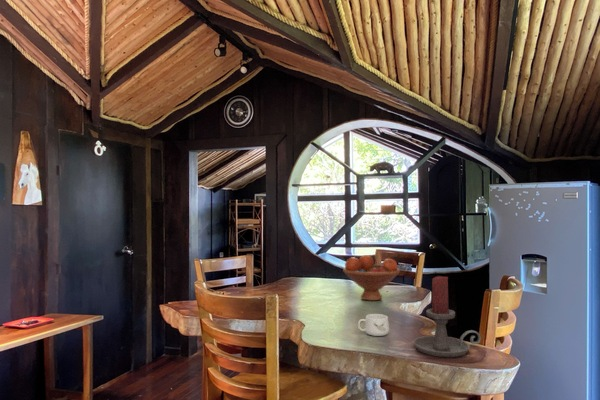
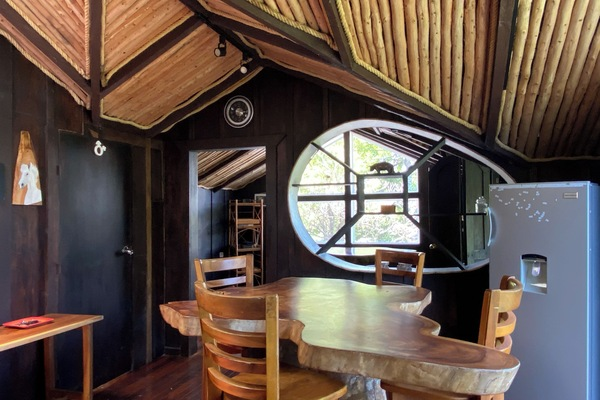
- mug (373, 325)
- fruit bowl (371, 278)
- candle holder (447, 312)
